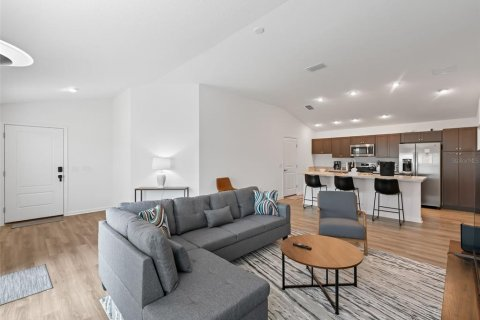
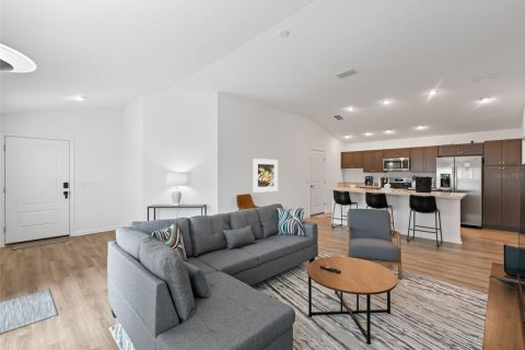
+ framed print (266, 175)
